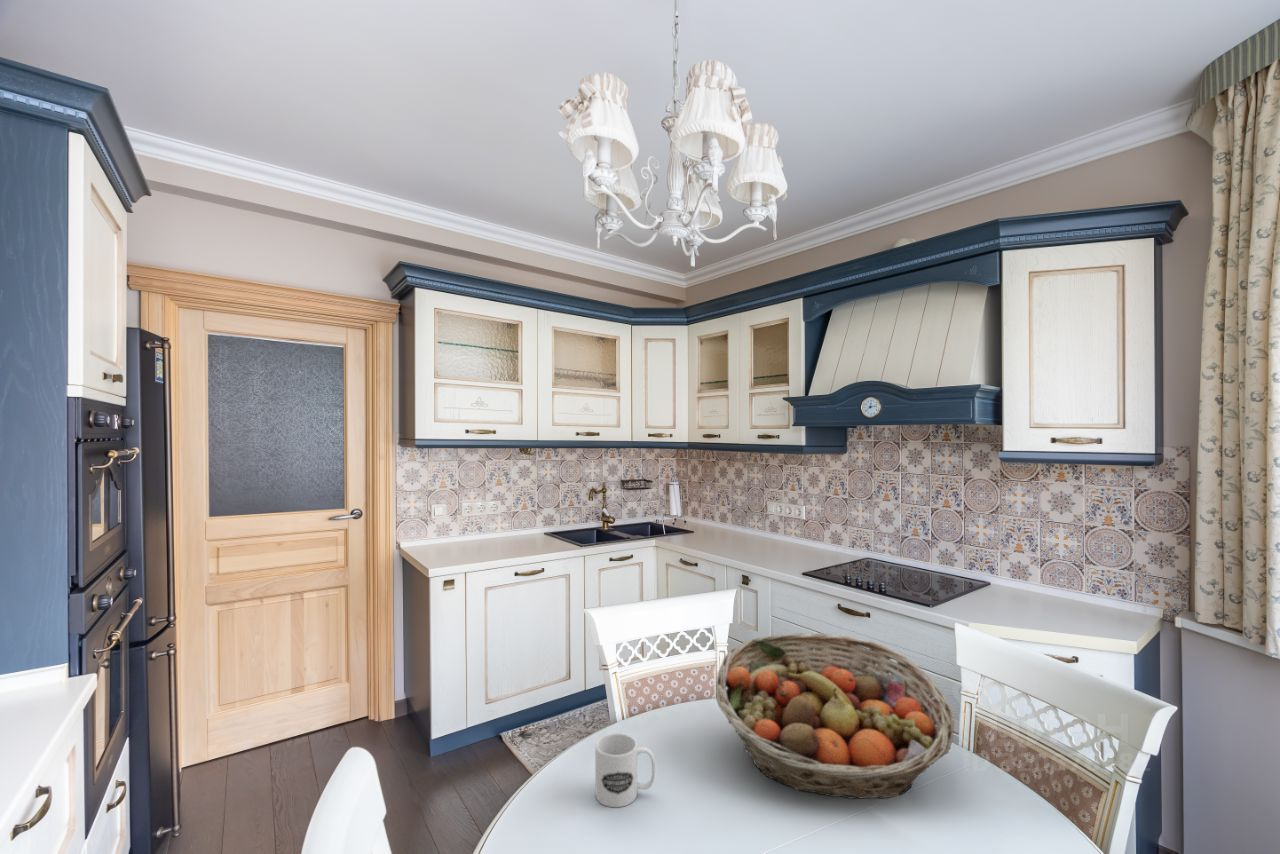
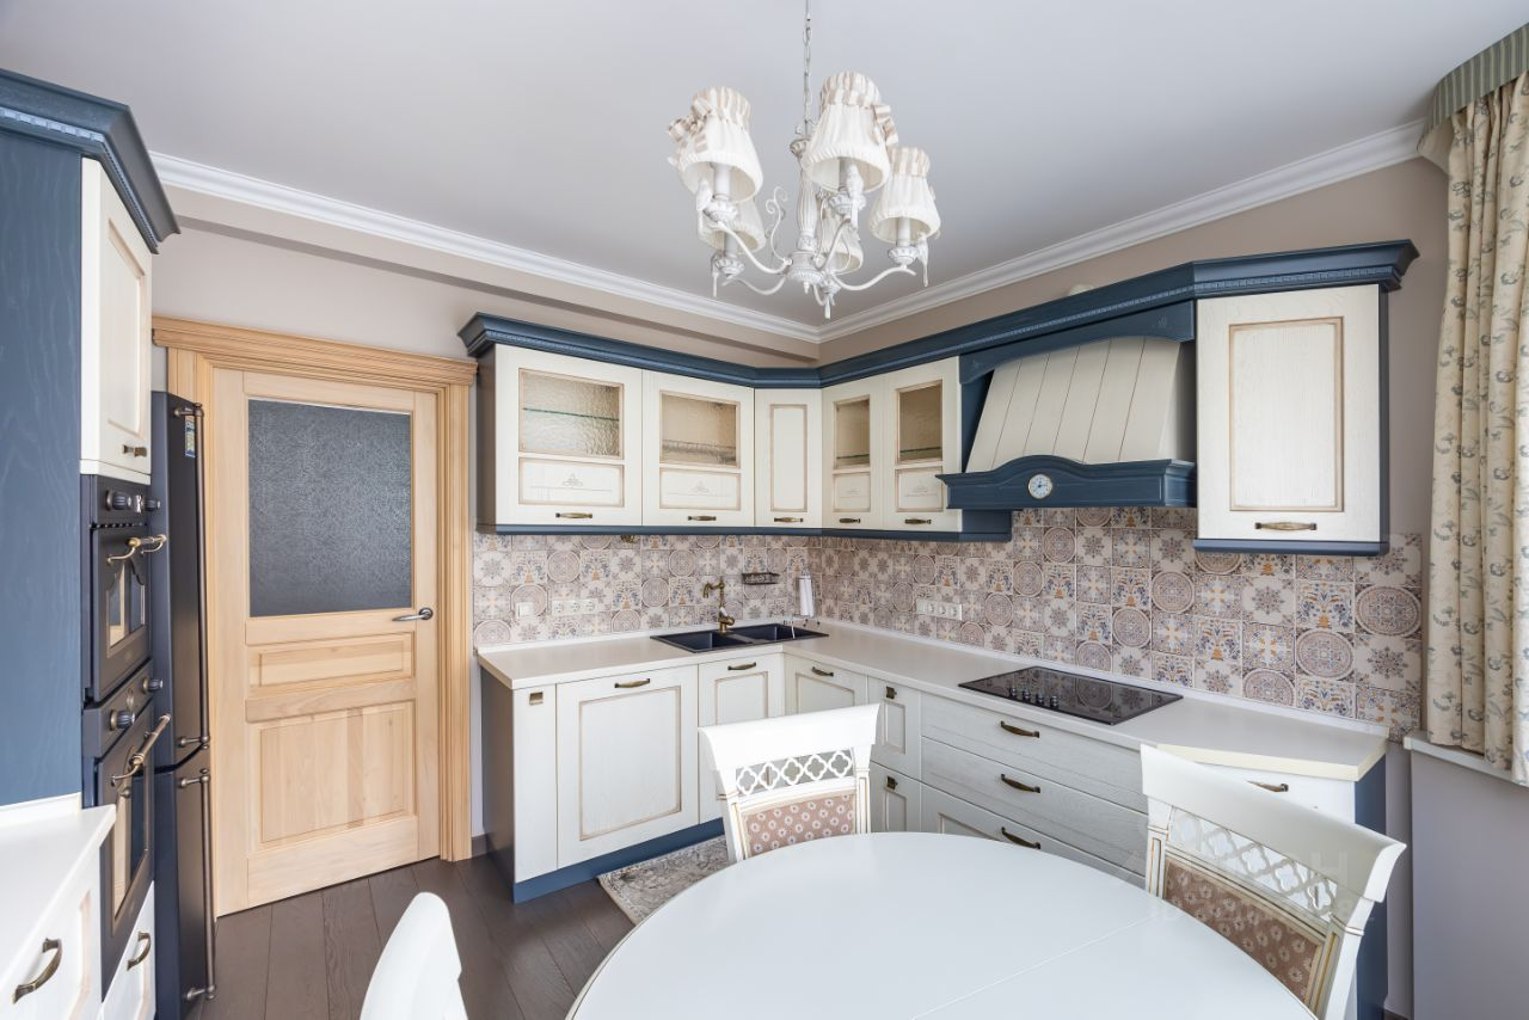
- mug (625, 768)
- fruit basket (827, 709)
